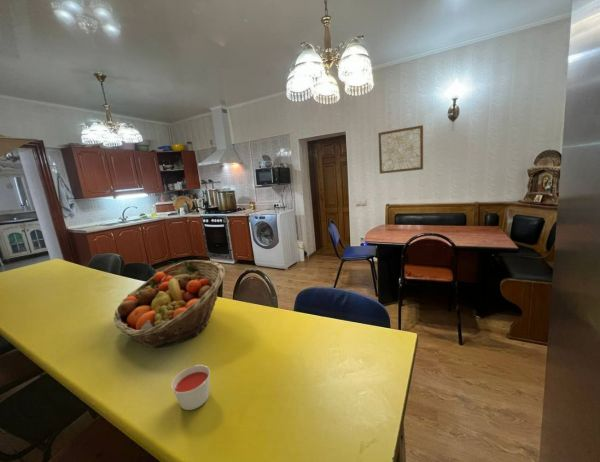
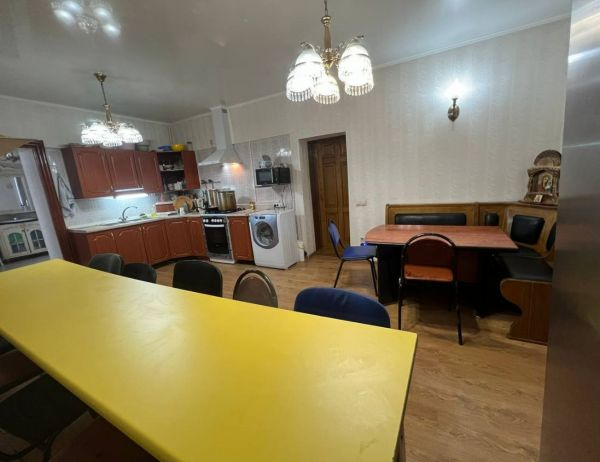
- fruit basket (173, 298)
- candle (193, 388)
- wall art (398, 151)
